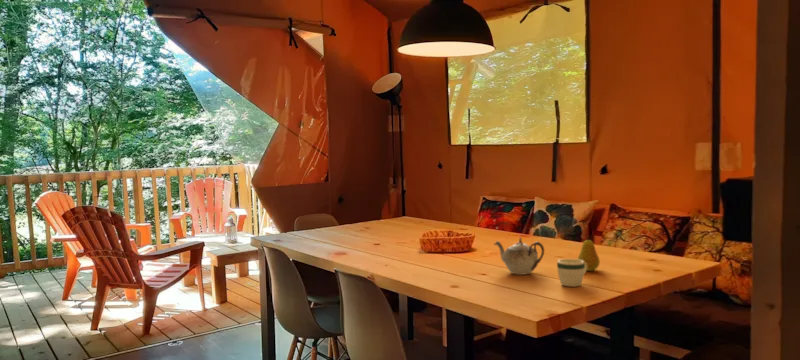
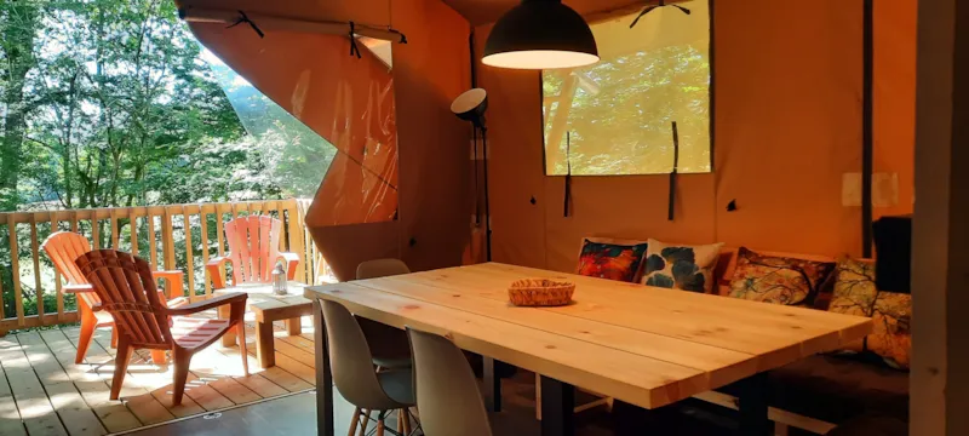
- teapot (518, 254)
- mug (574, 271)
- fruit (588, 252)
